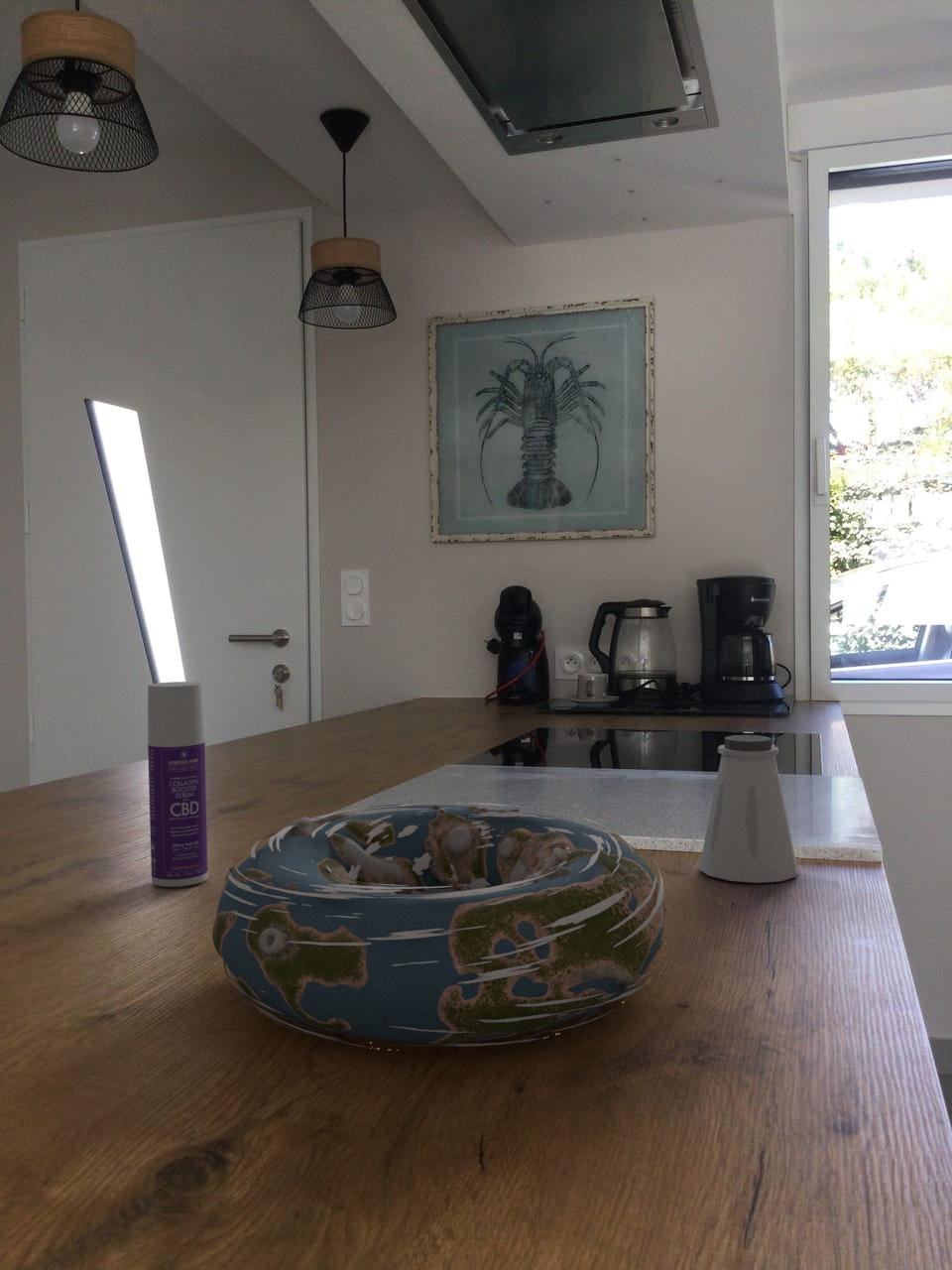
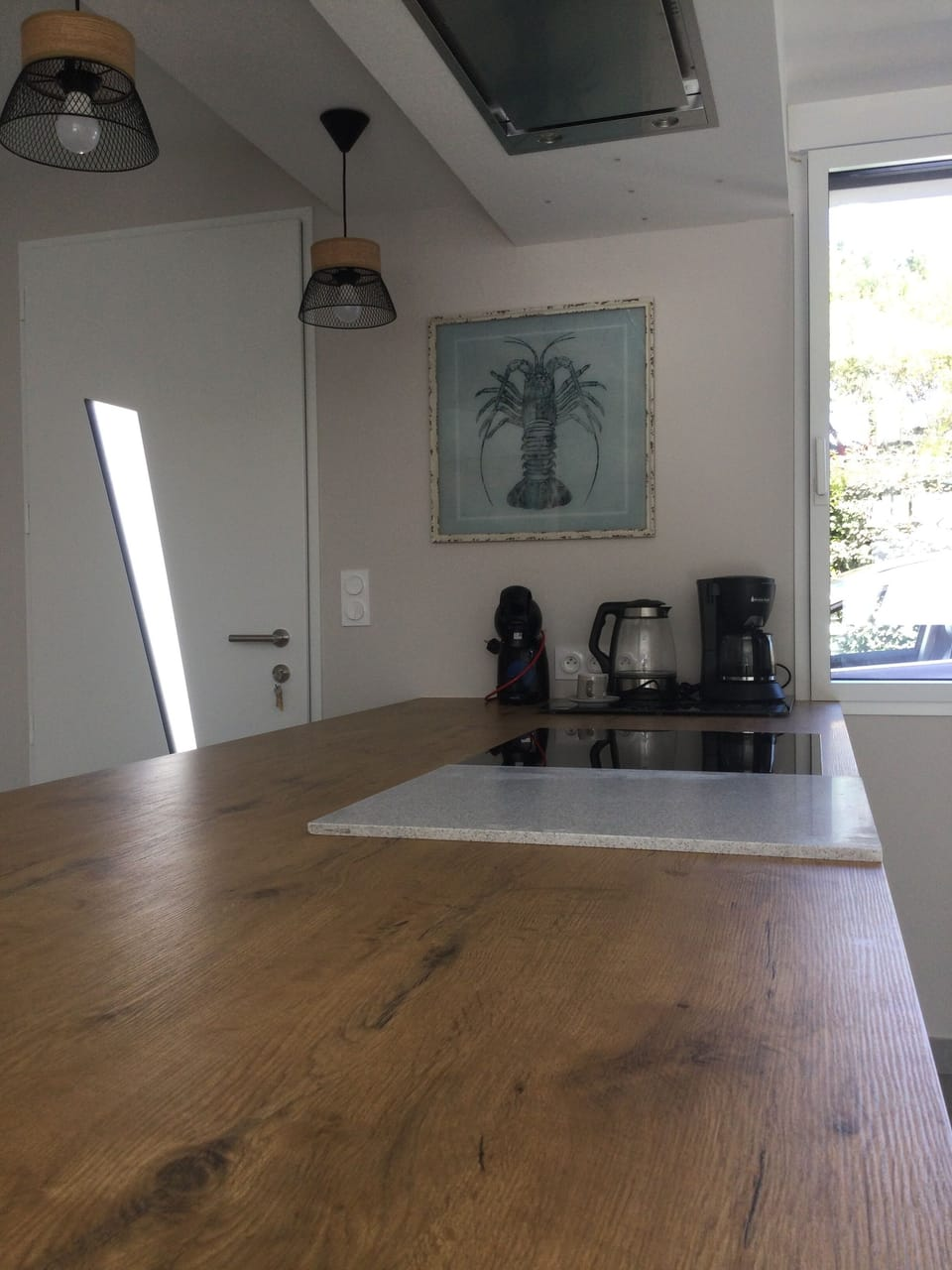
- saltshaker (748, 804)
- decorative bowl (441, 905)
- bottle (177, 782)
